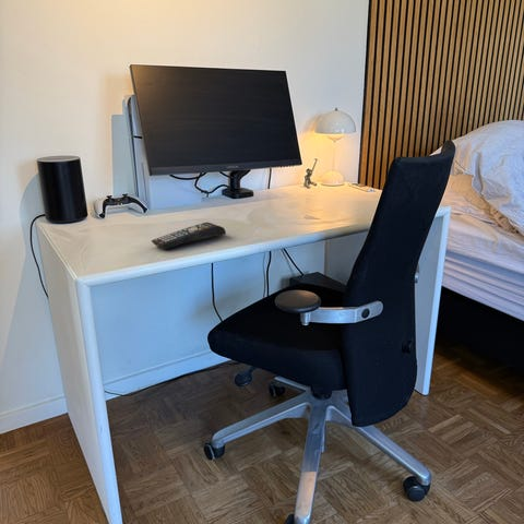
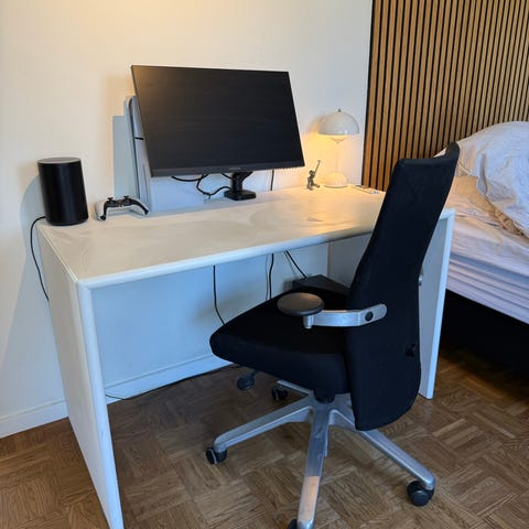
- remote control (190, 235)
